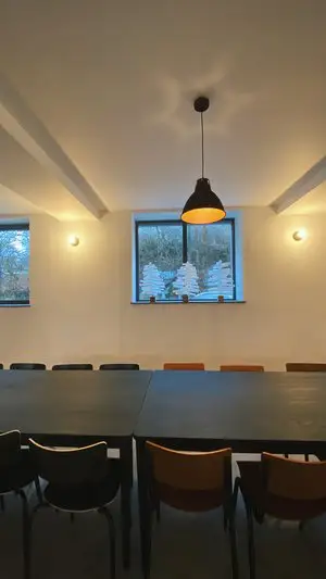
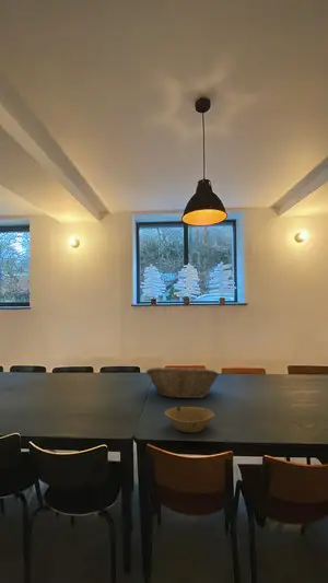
+ fruit basket (181, 378)
+ bowl (189, 419)
